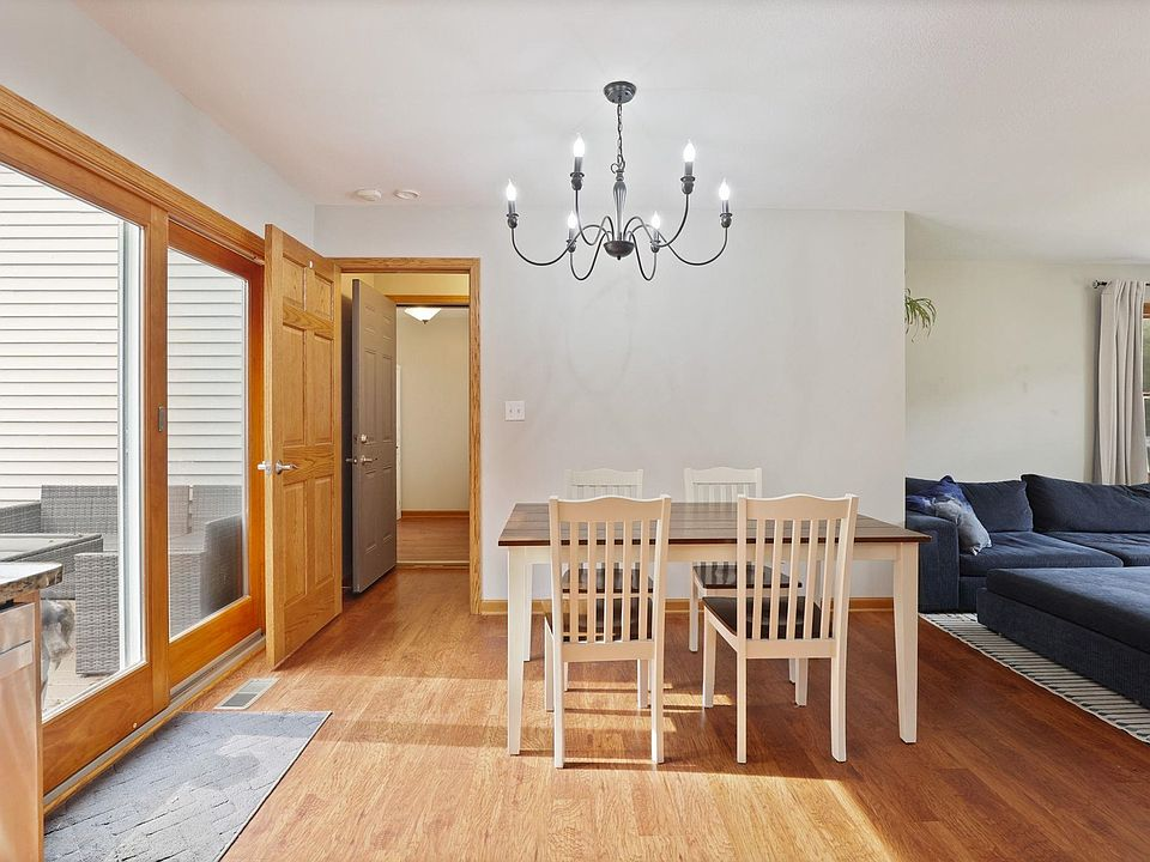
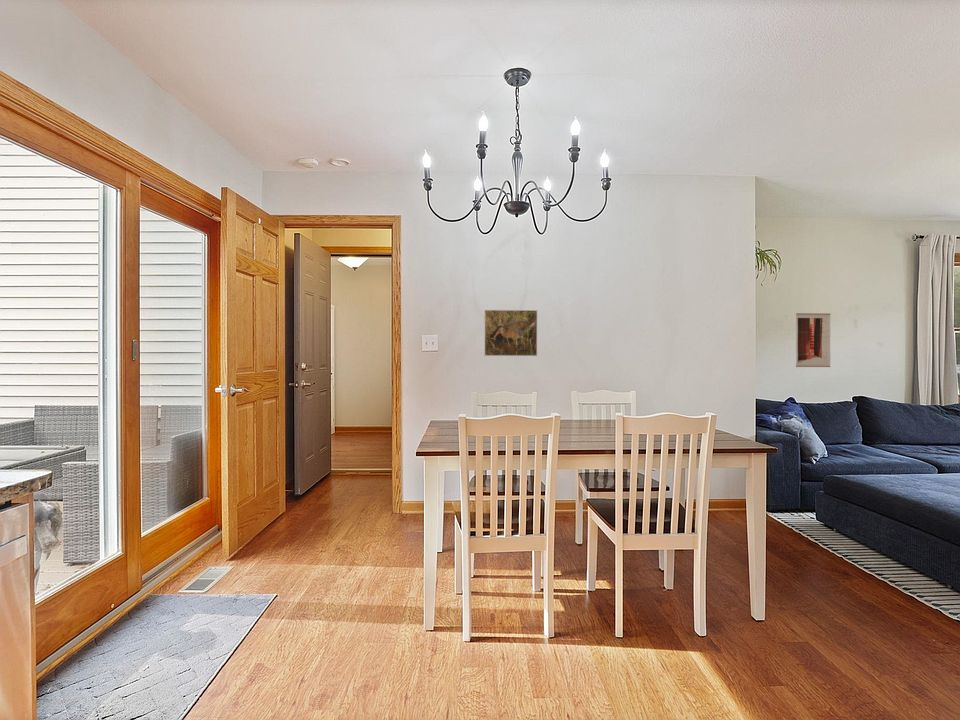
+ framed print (510, 333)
+ wall art (813, 340)
